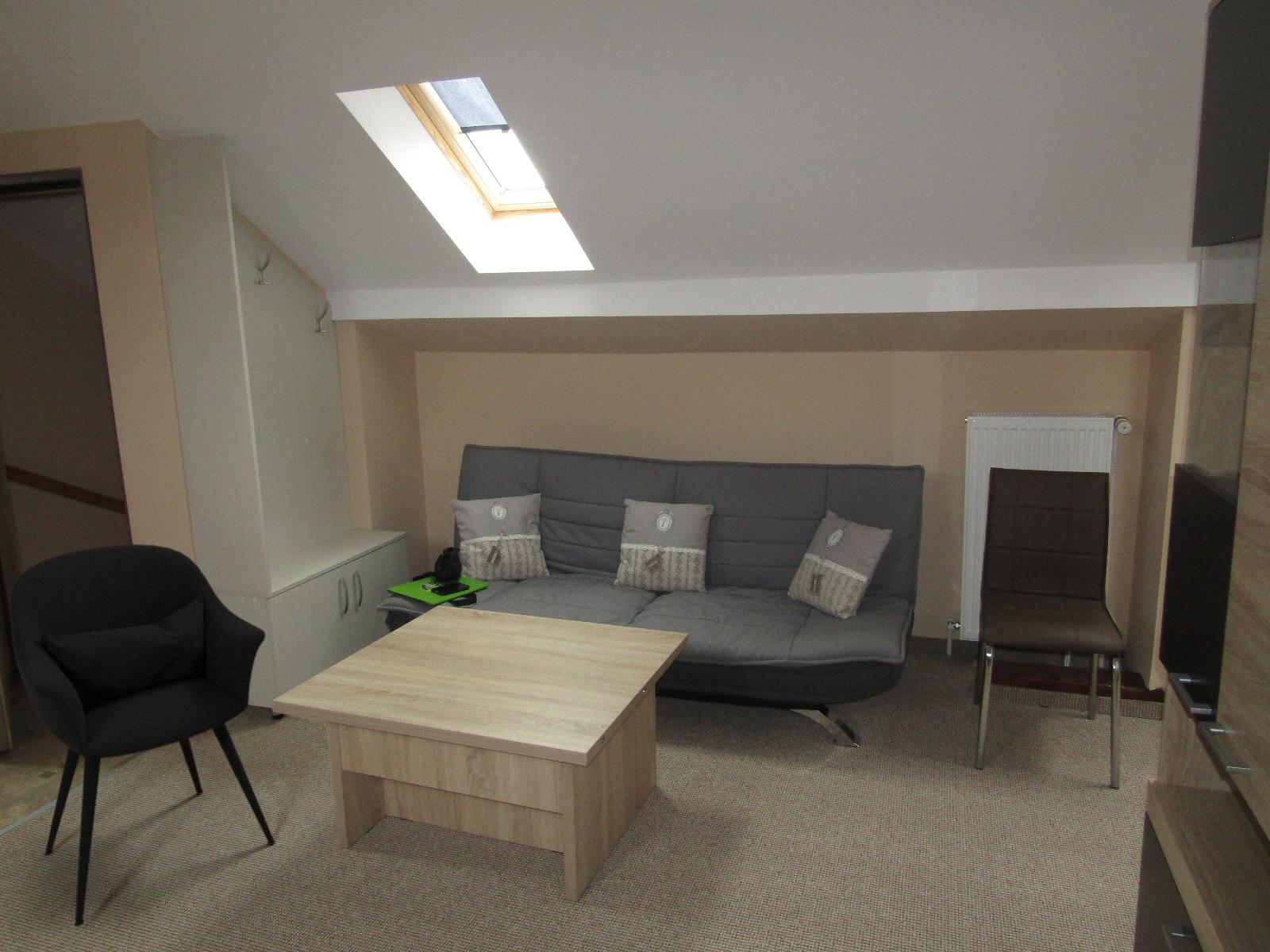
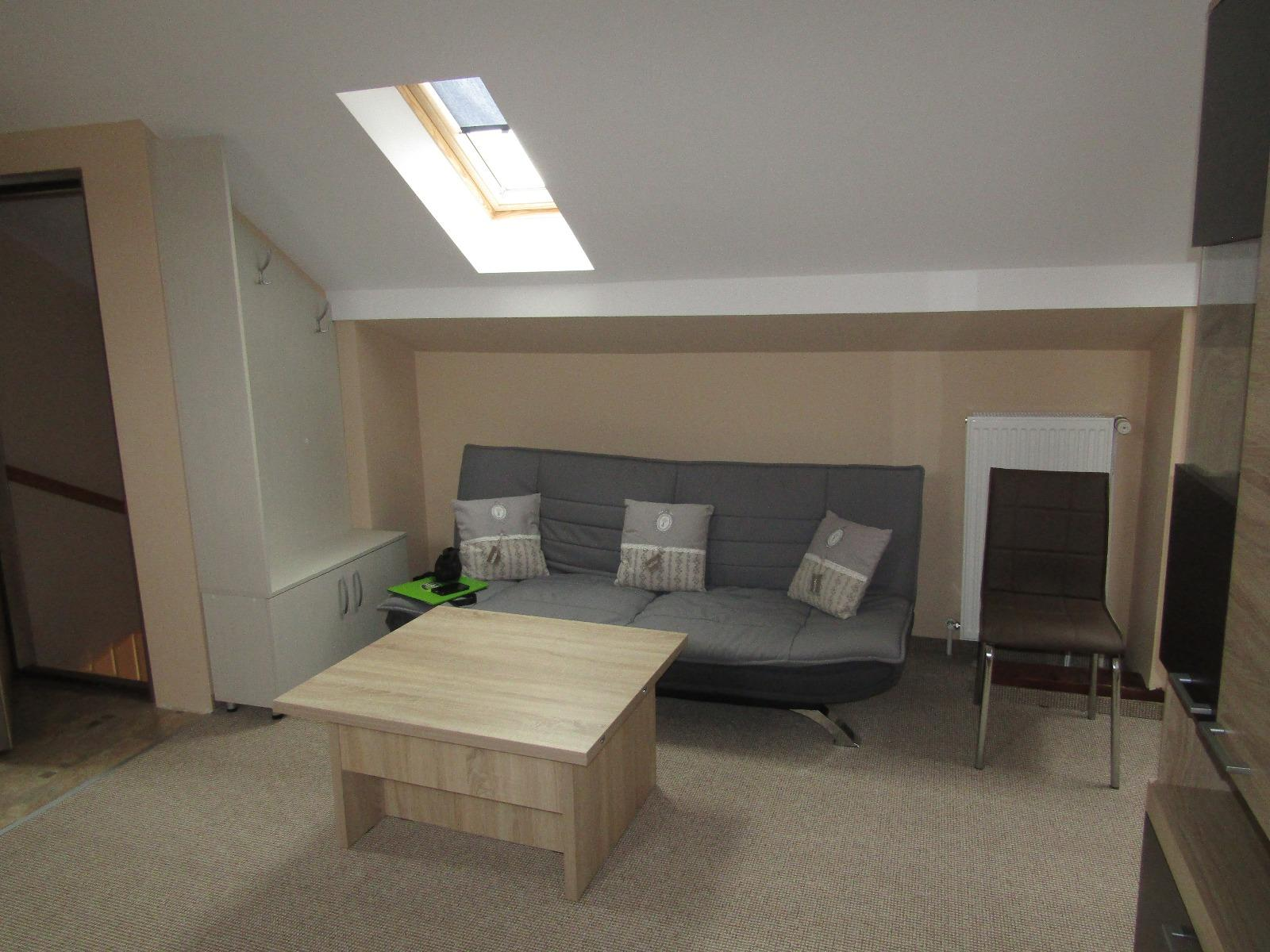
- armchair (143, 710)
